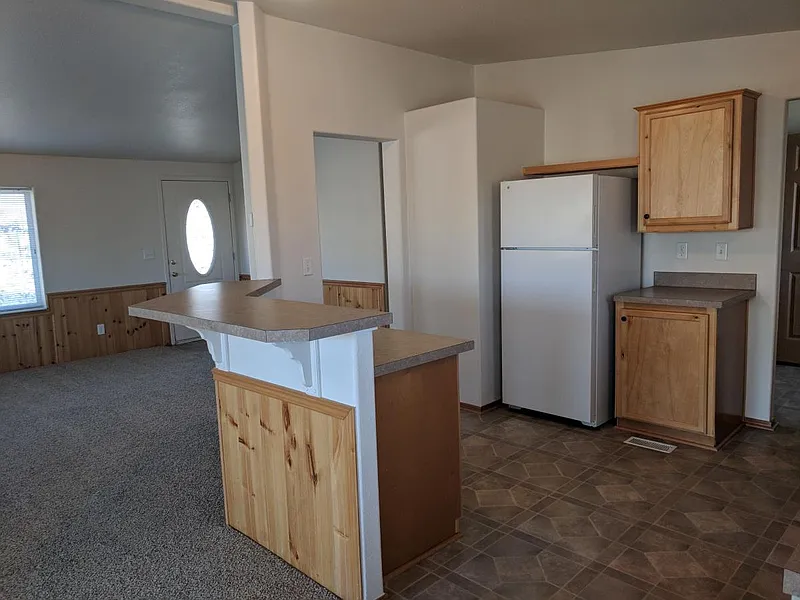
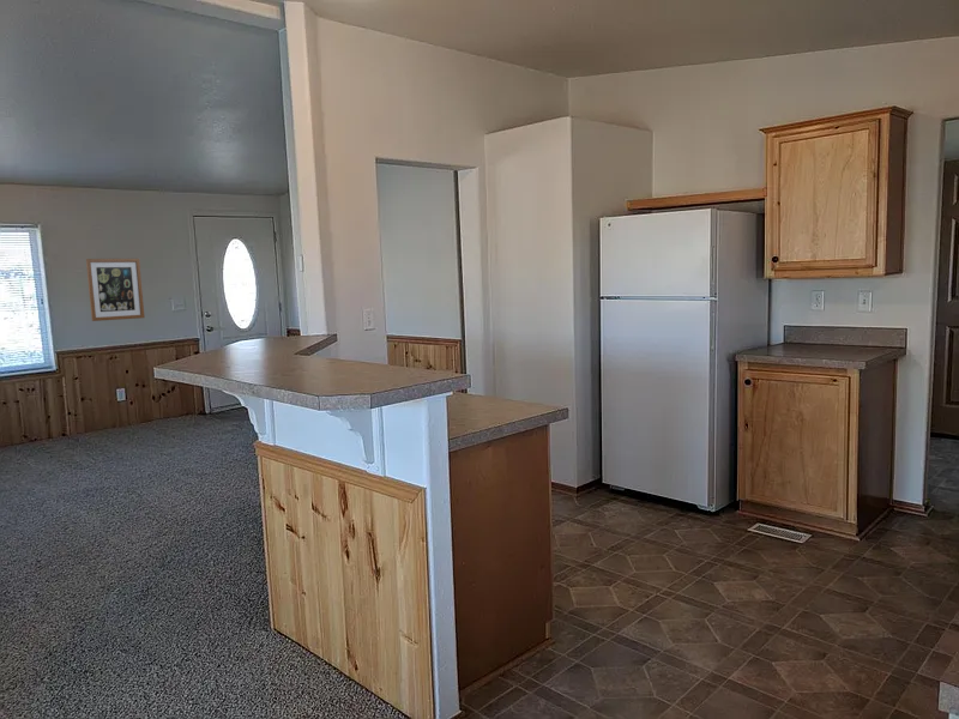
+ wall art (115, 289)
